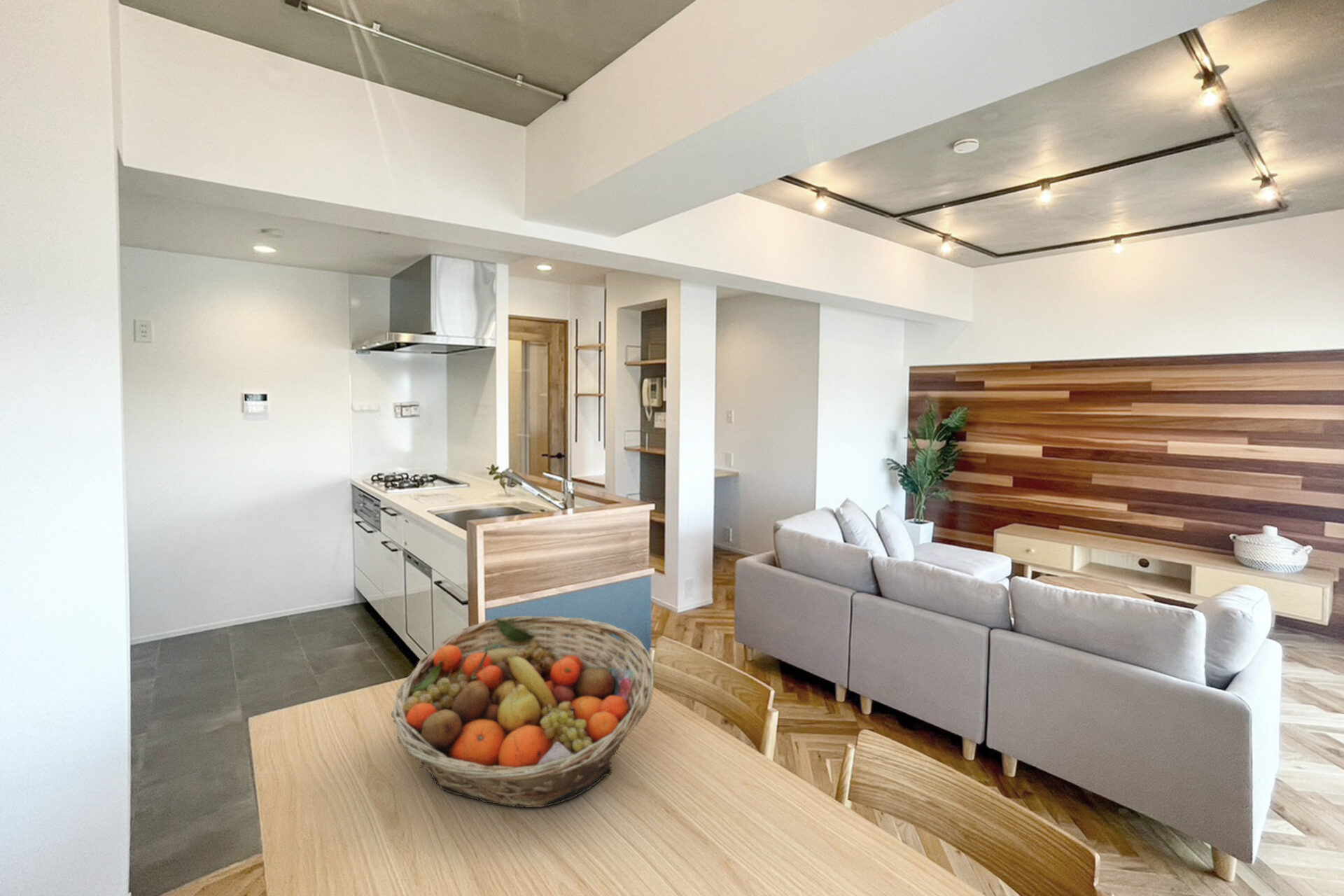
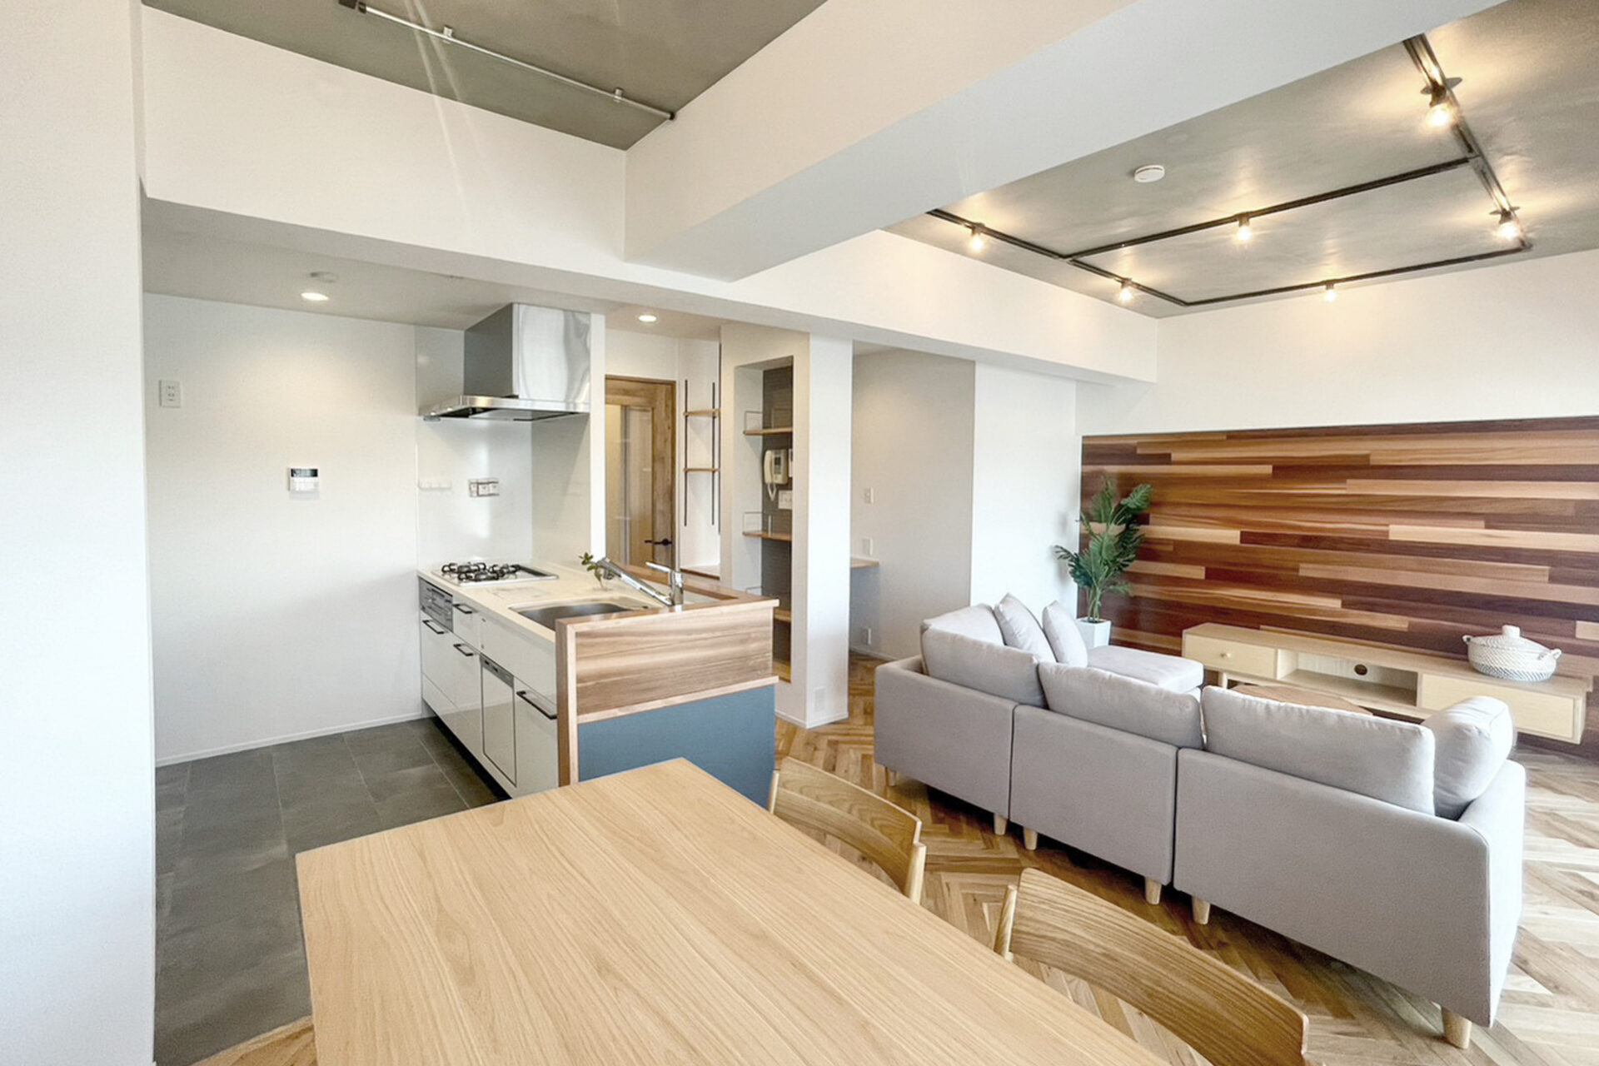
- fruit basket (526, 701)
